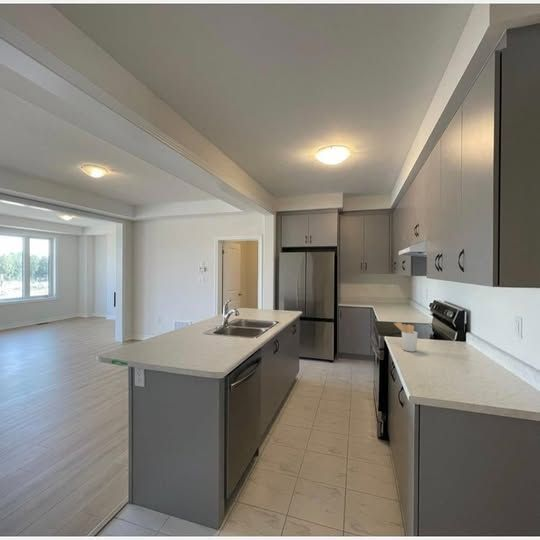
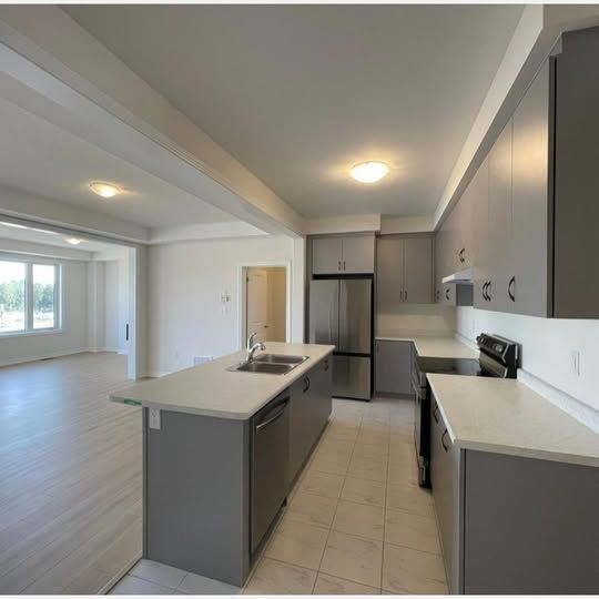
- utensil holder (405, 335)
